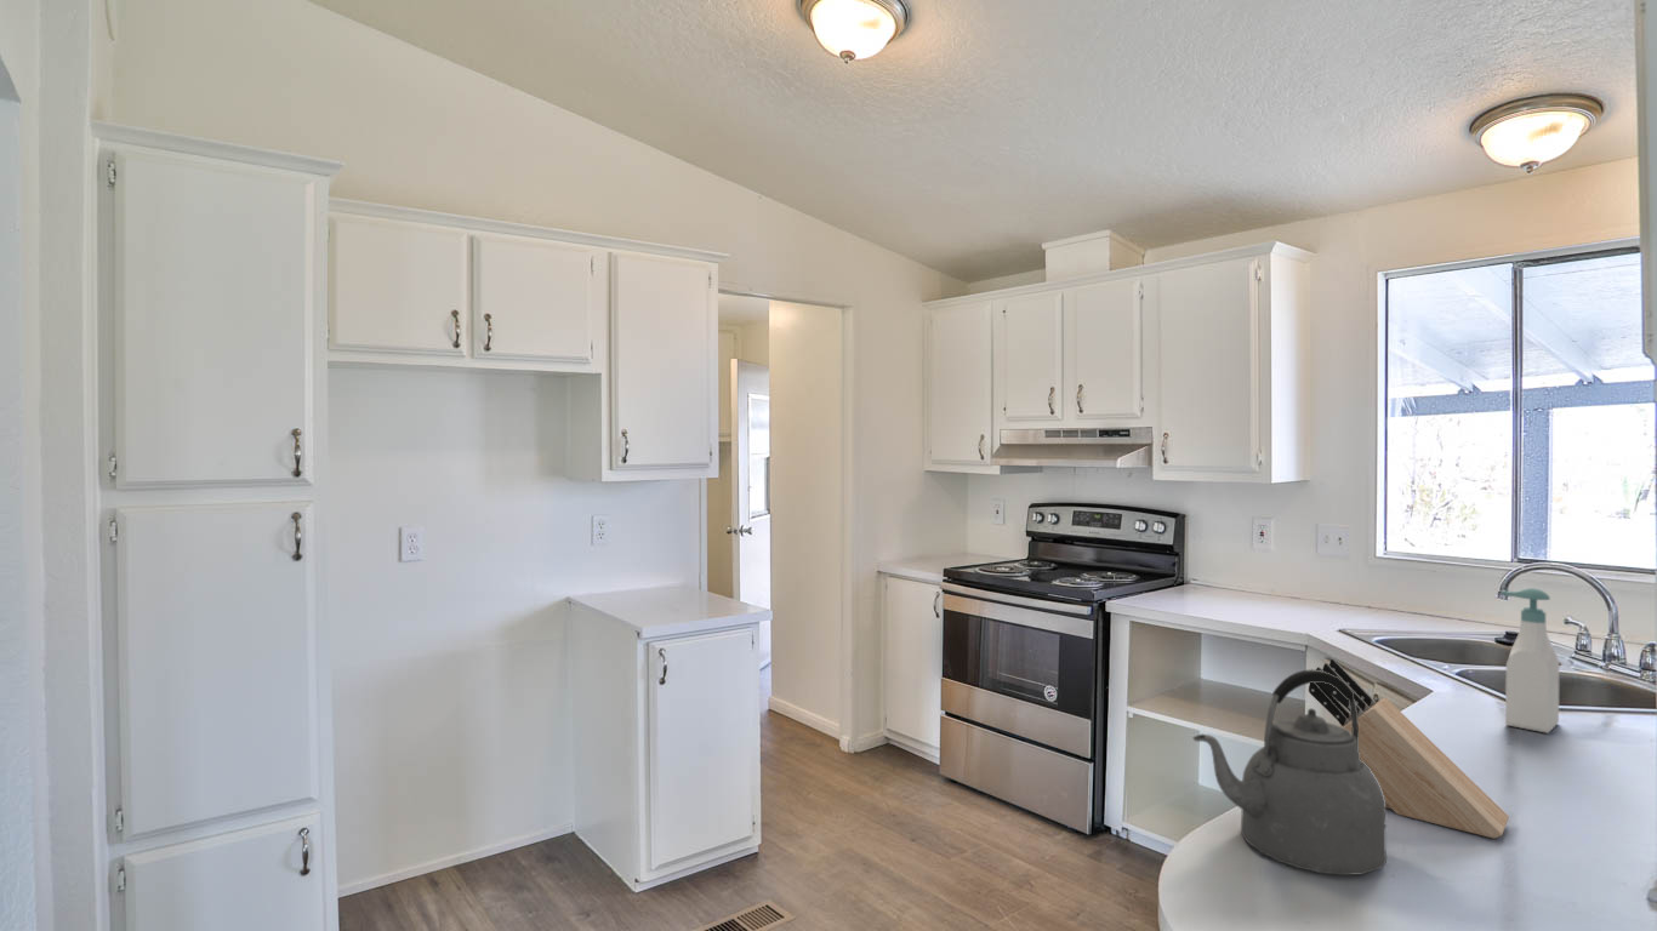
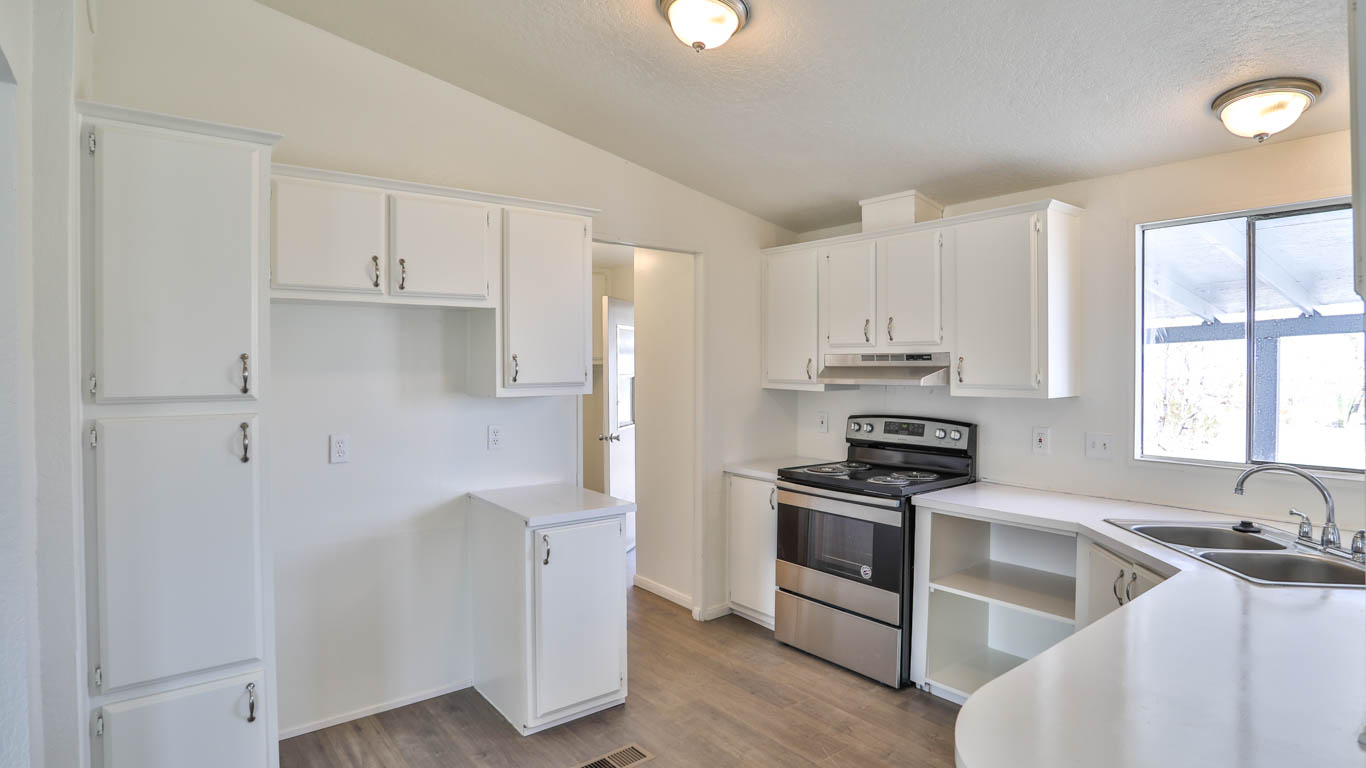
- kettle (1282, 760)
- knife block (1400, 739)
- soap bottle (1526, 655)
